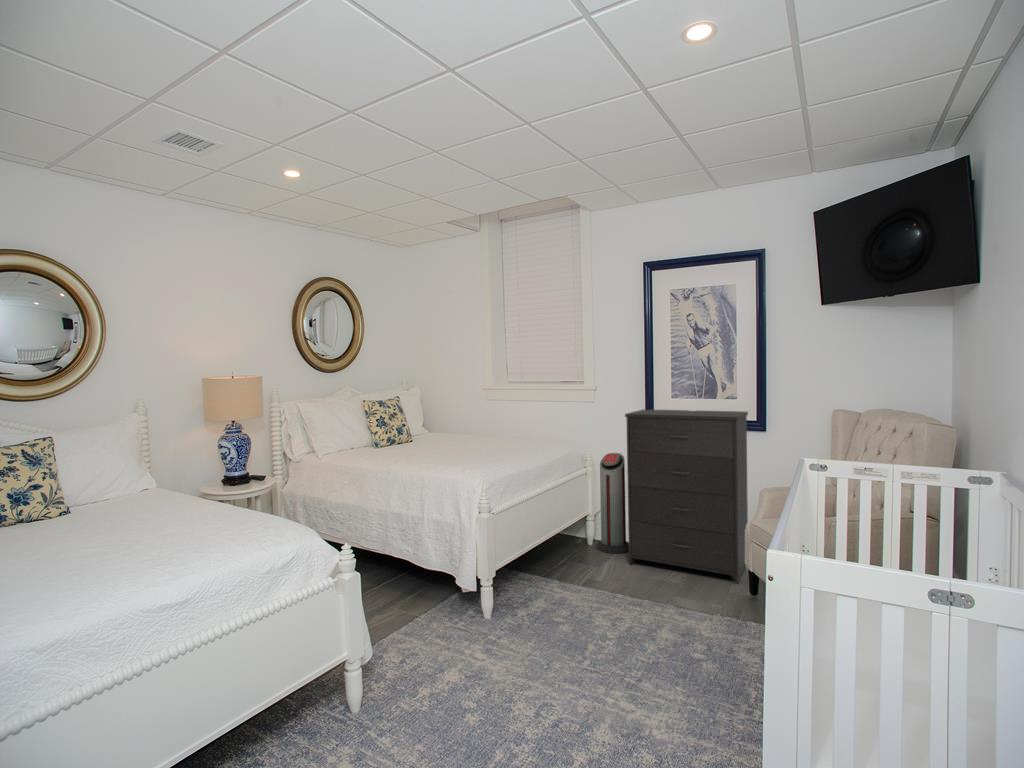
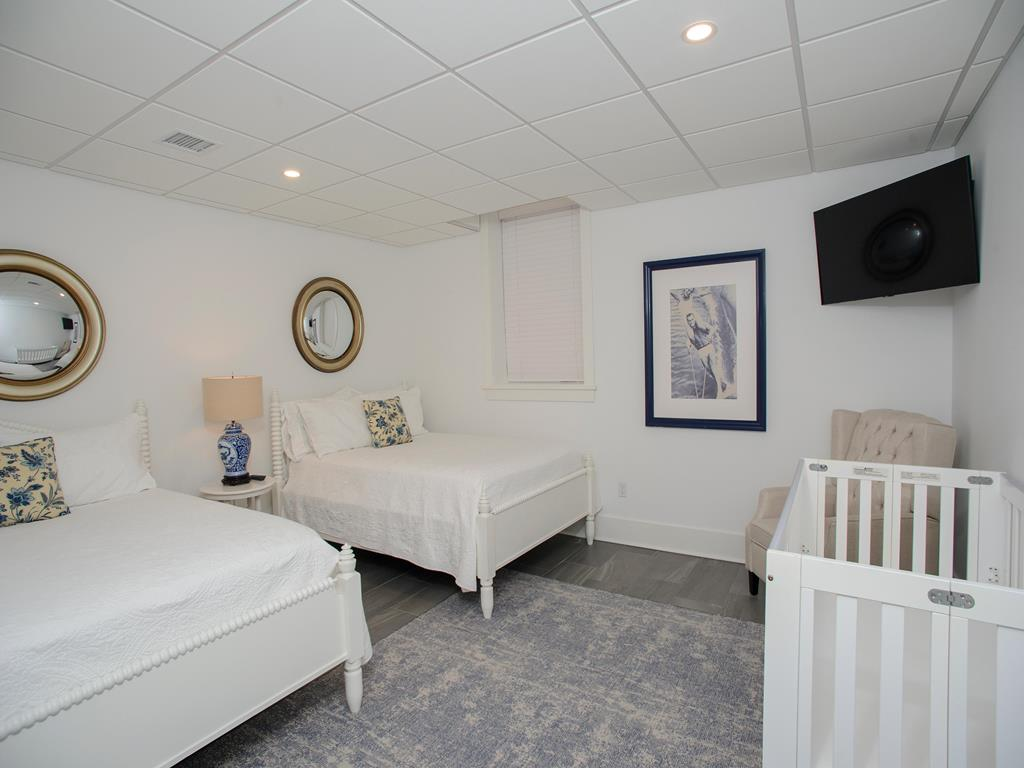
- dresser (686, 489)
- air purifier (612, 500)
